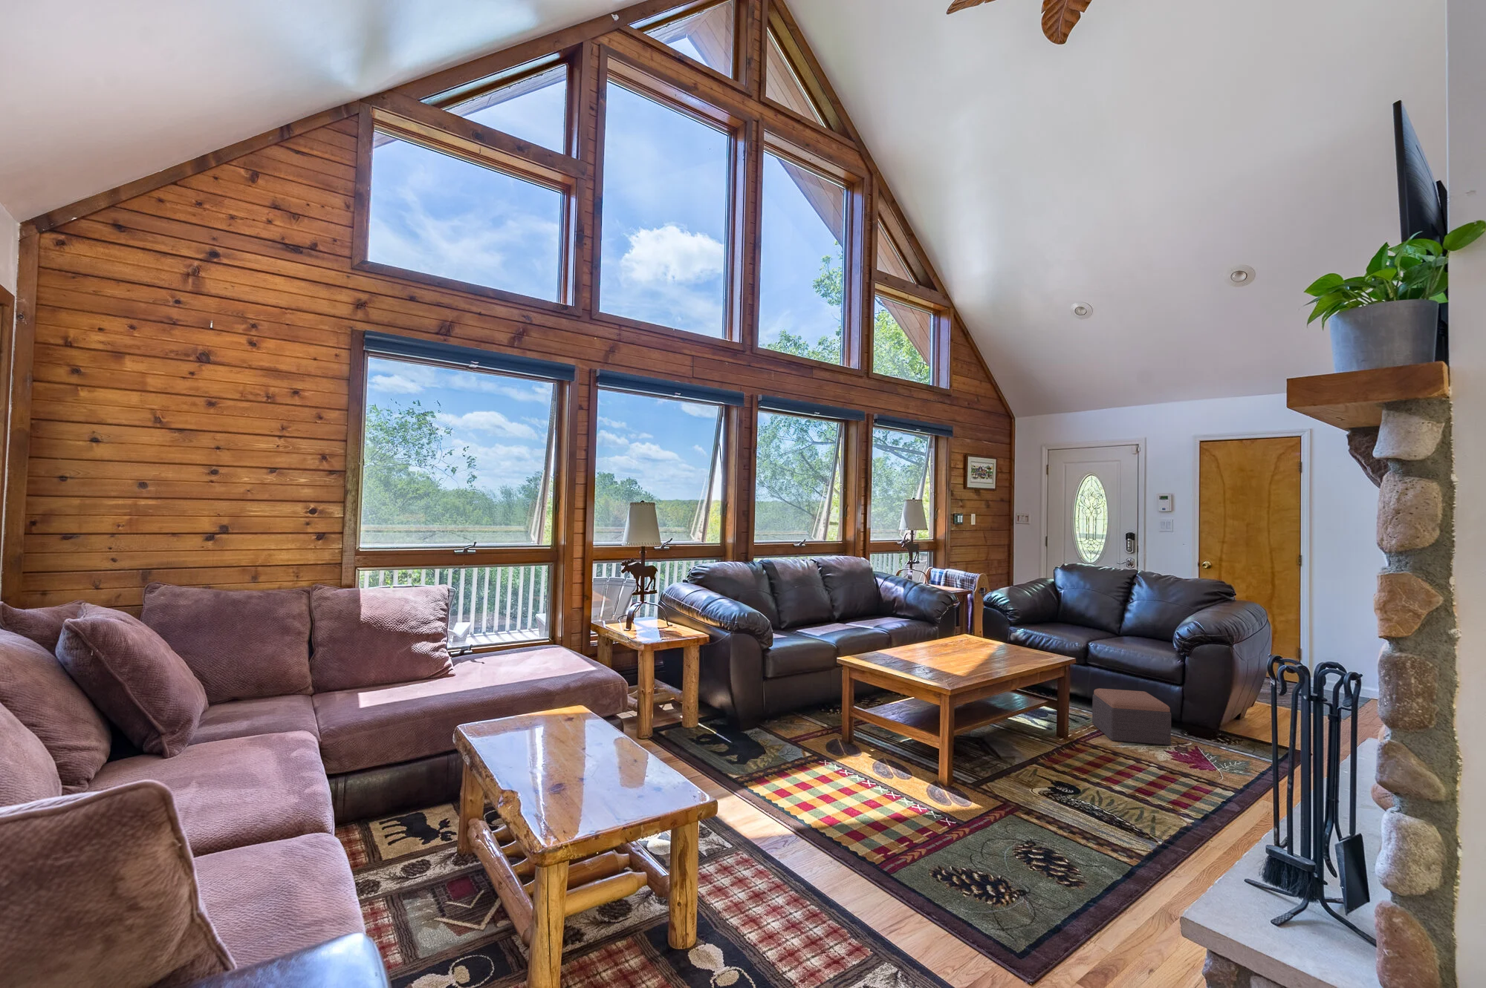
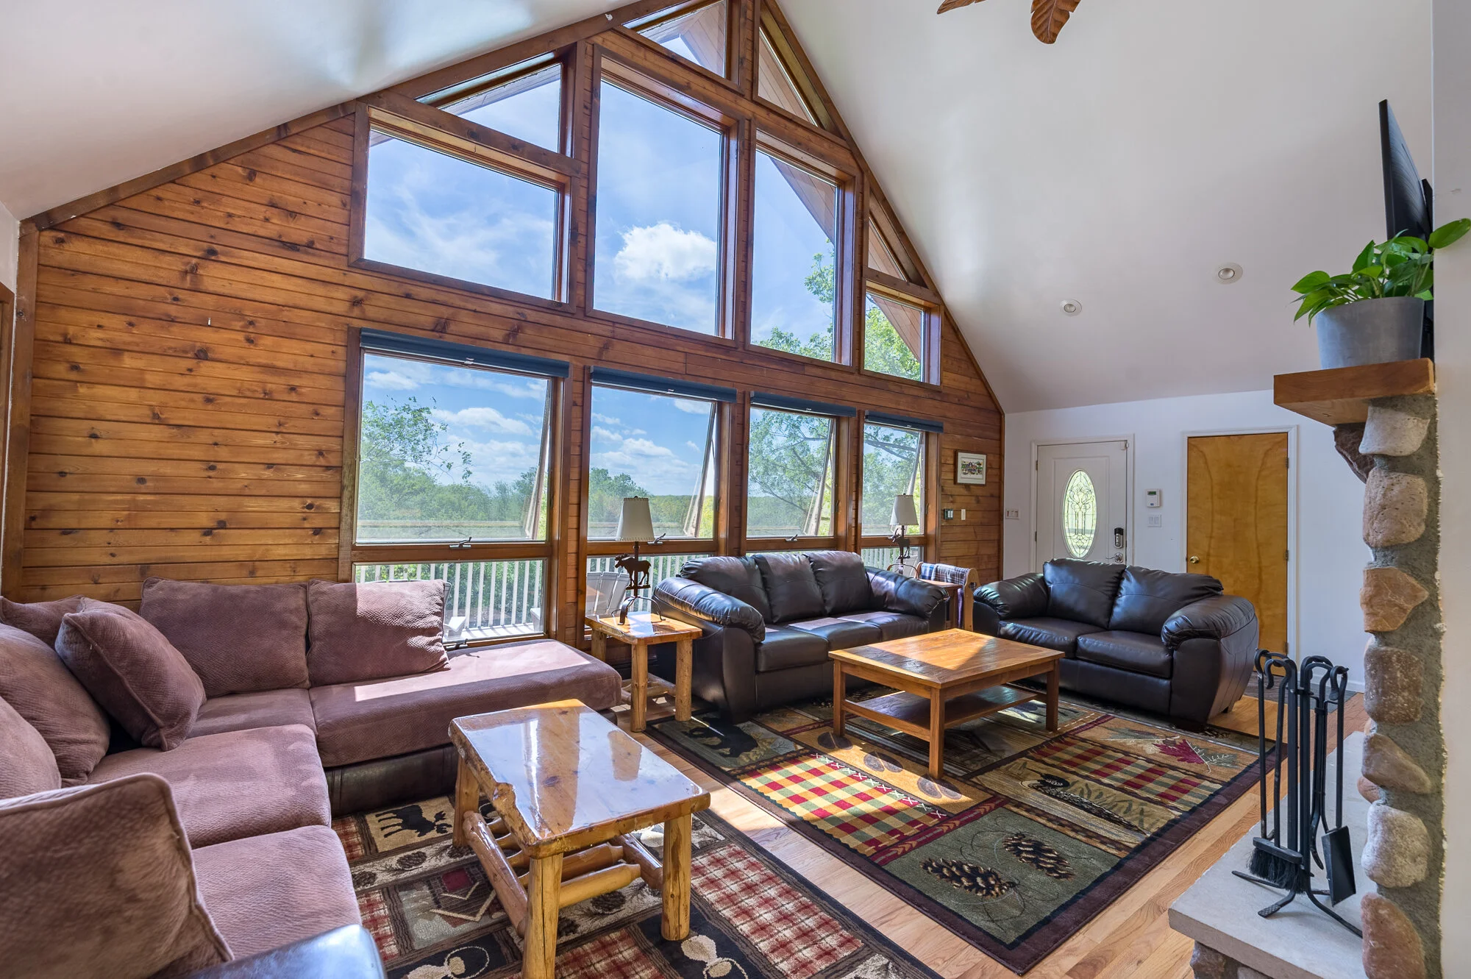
- footstool (1130, 715)
